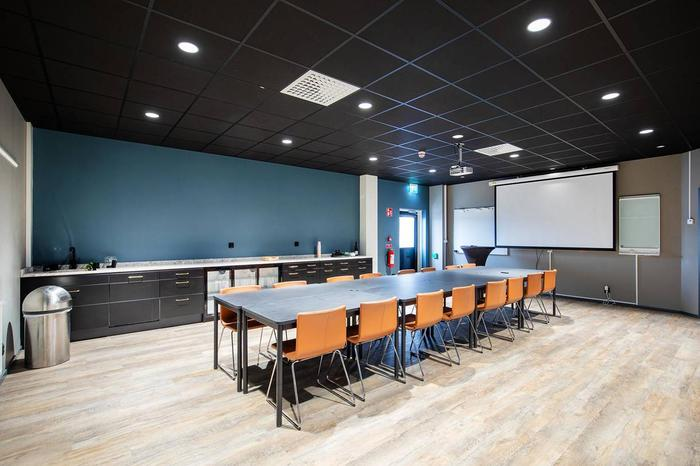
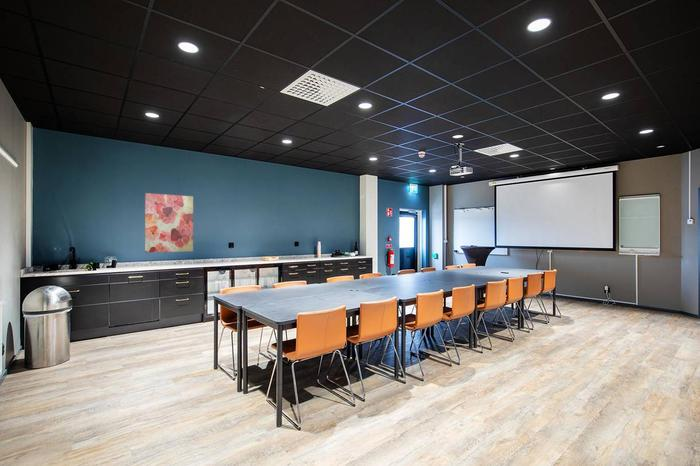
+ wall art (170, 223)
